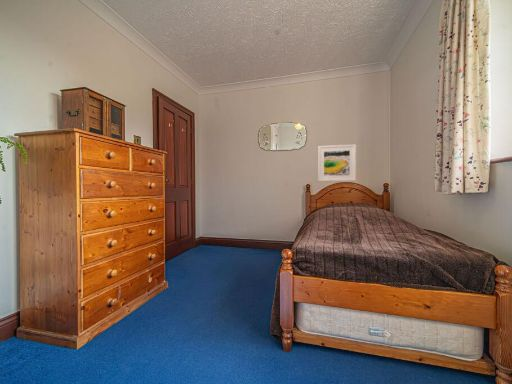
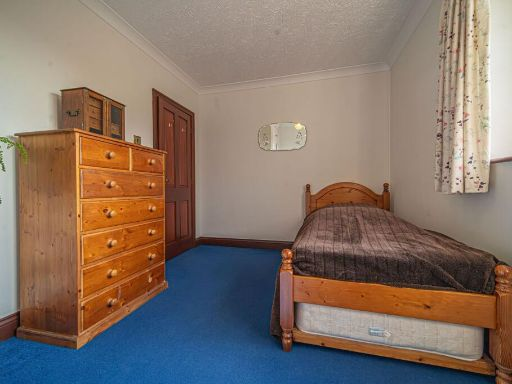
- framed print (336, 163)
